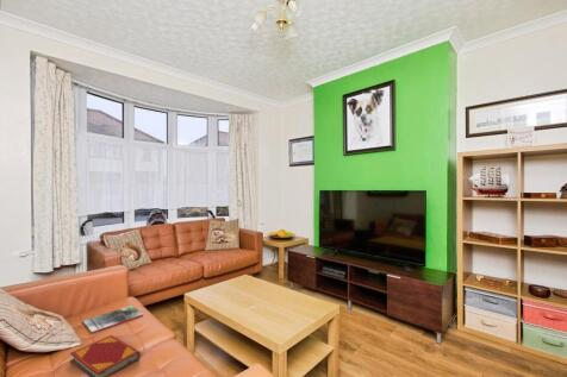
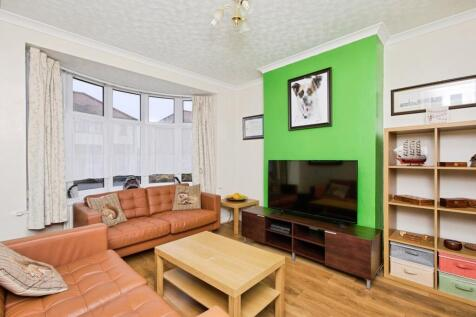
- hardback book (105, 356)
- magazine (113, 318)
